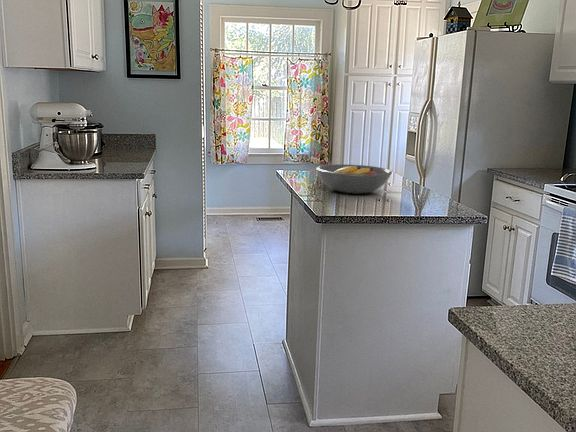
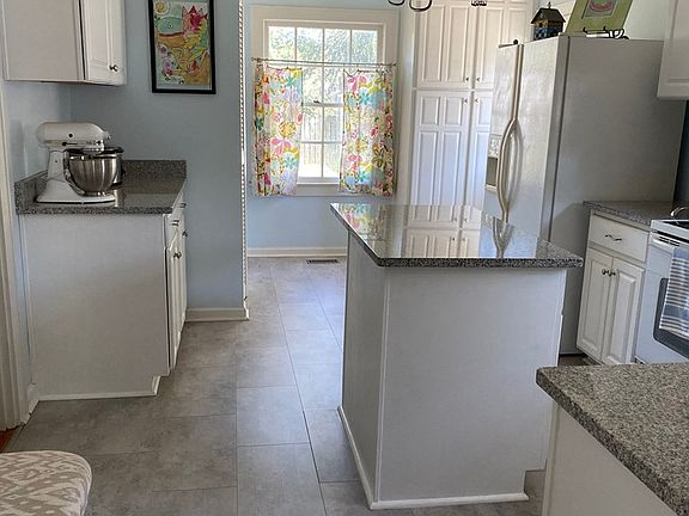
- fruit bowl (353, 177)
